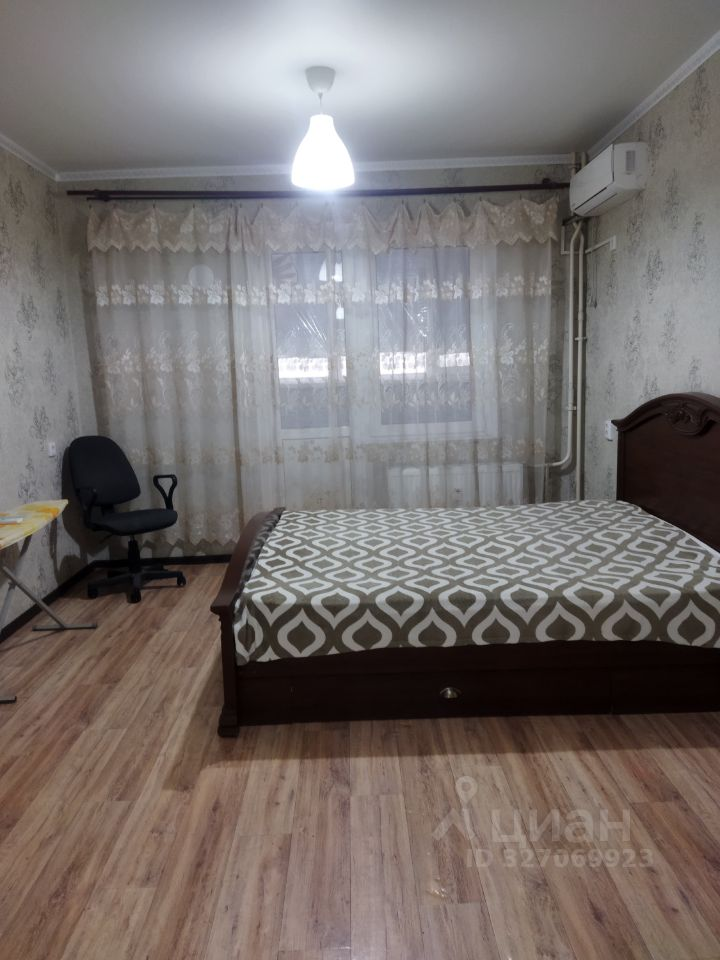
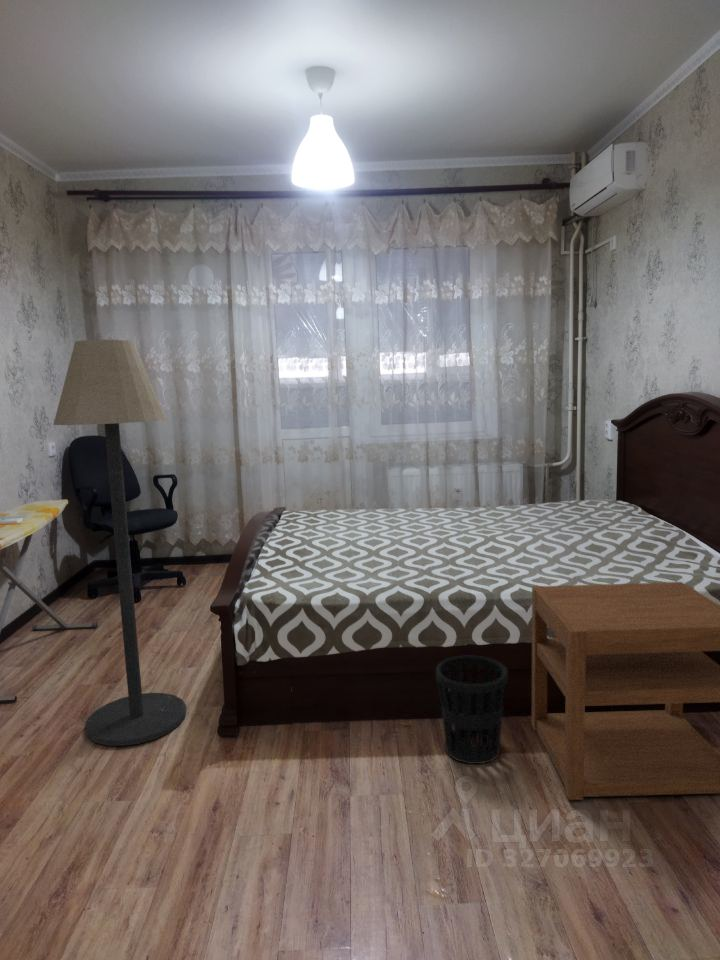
+ wastebasket (470, 709)
+ floor lamp (121, 538)
+ nightstand (629, 682)
